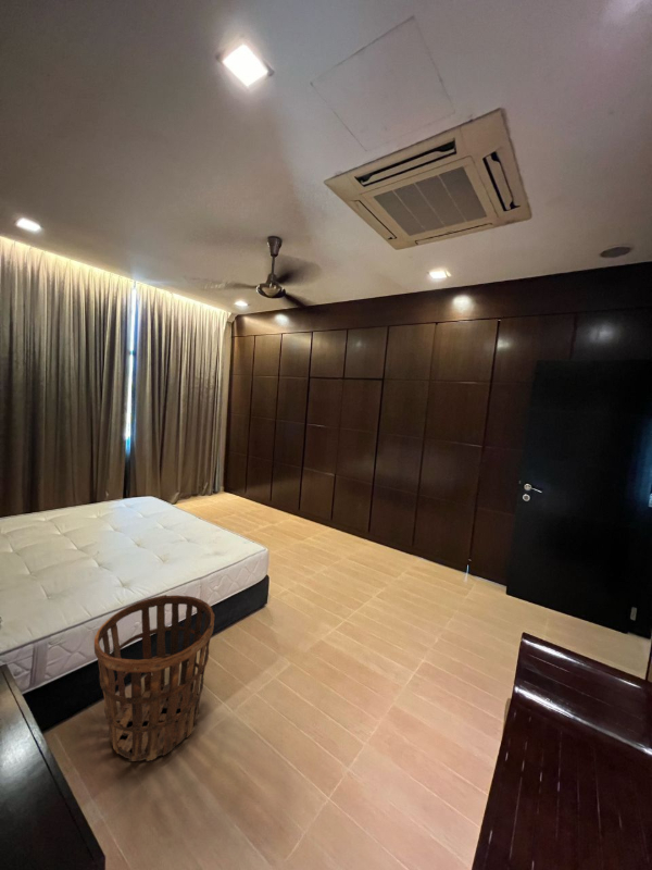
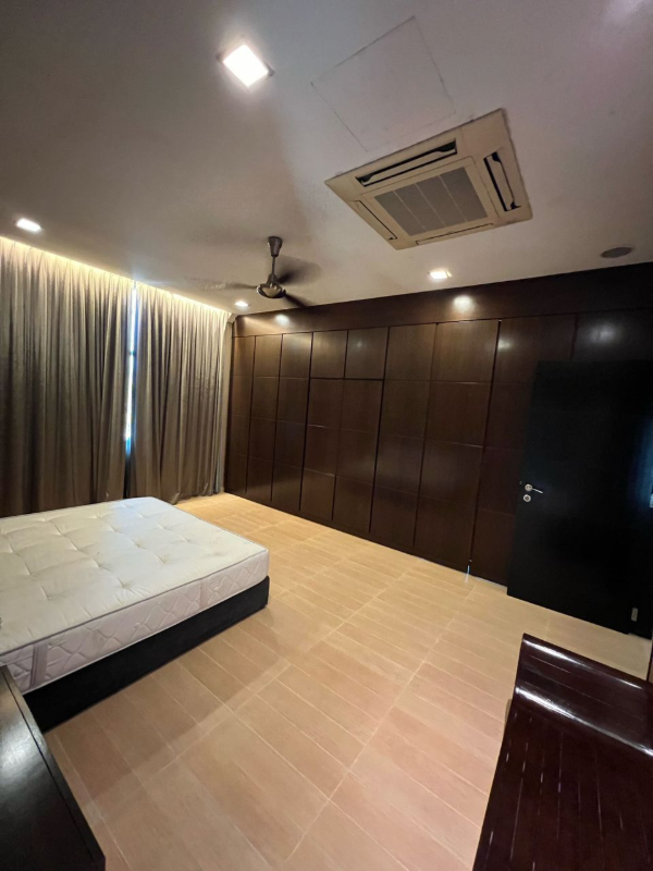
- basket (156, 671)
